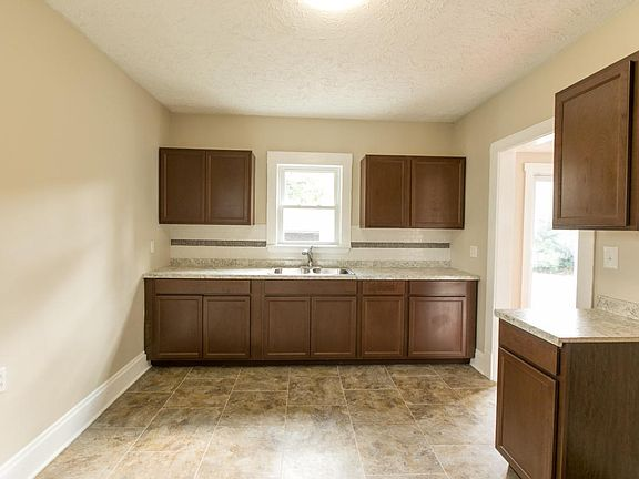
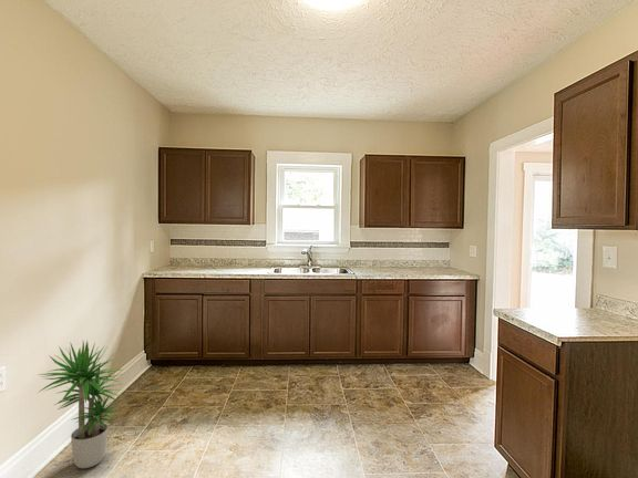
+ potted plant (85, 402)
